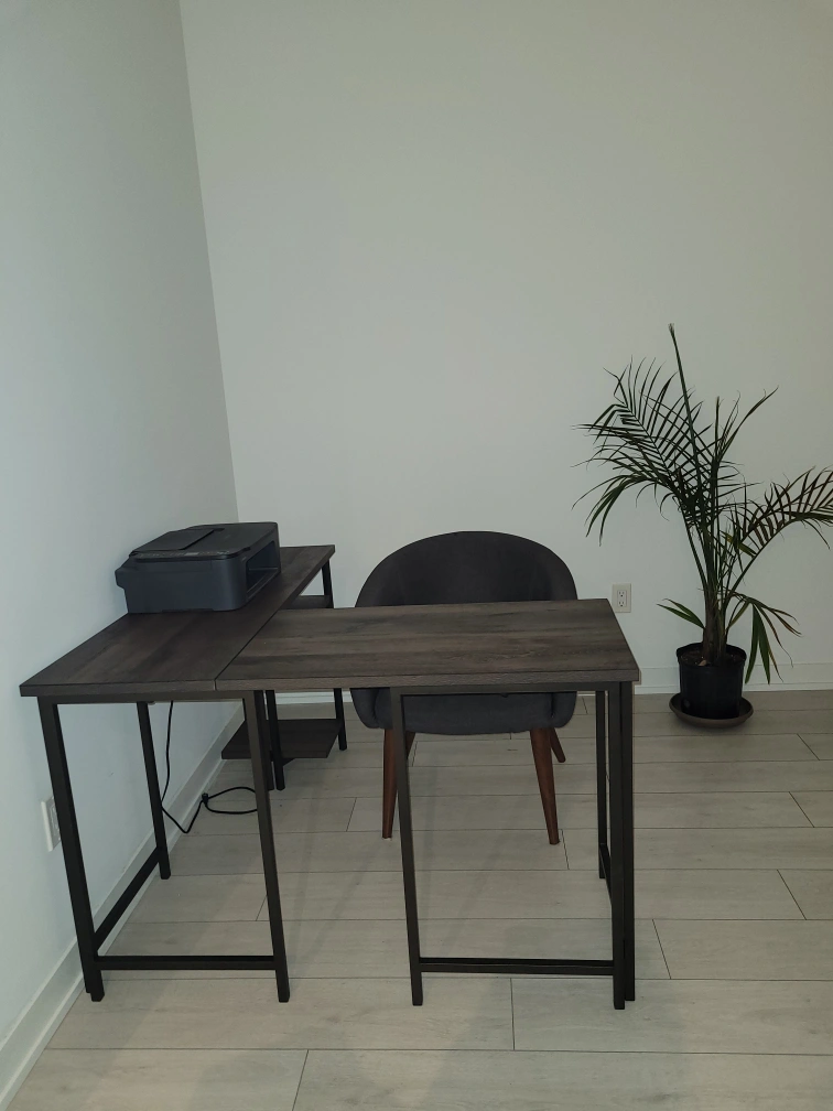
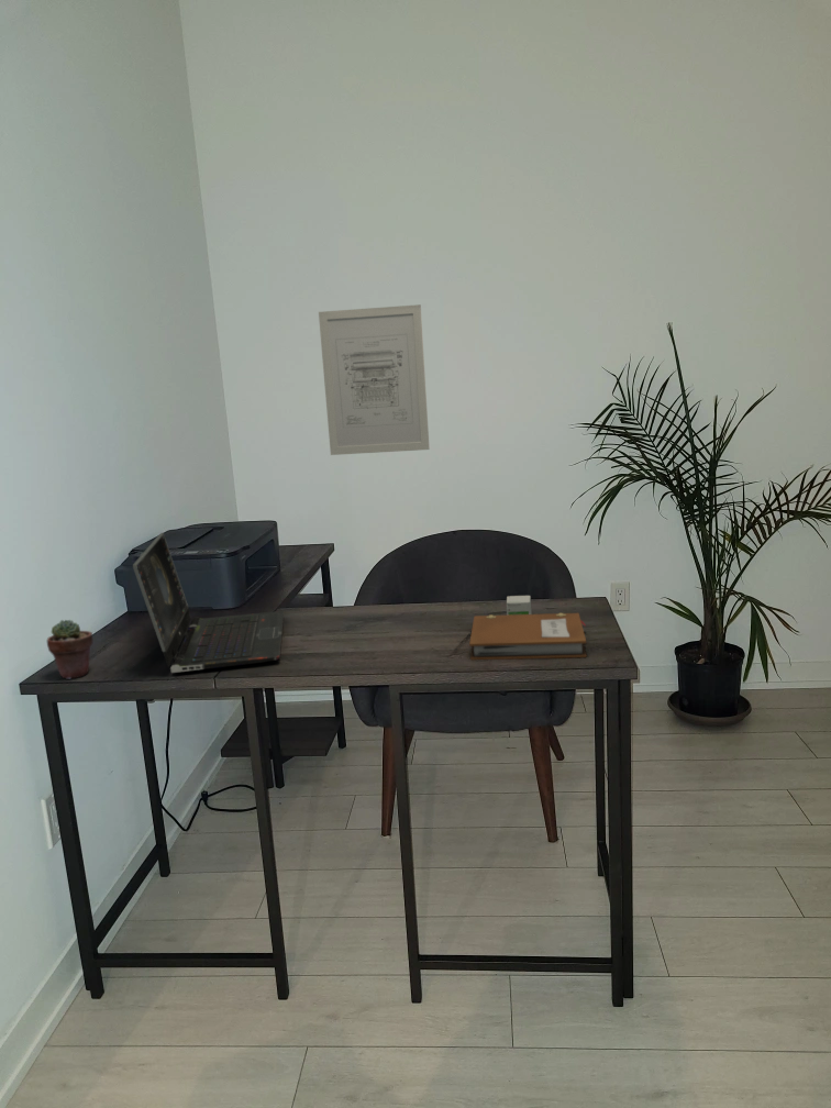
+ small box (519, 608)
+ laptop computer (218, 617)
+ potted succulent (70, 646)
+ notebook (530, 633)
+ wall art (374, 381)
